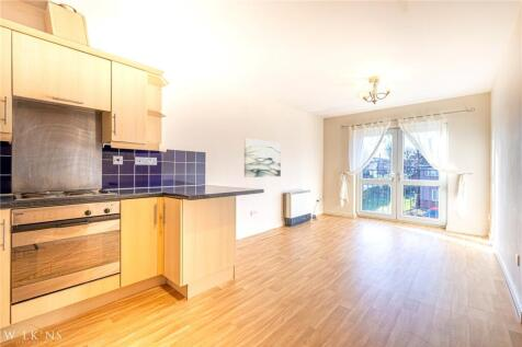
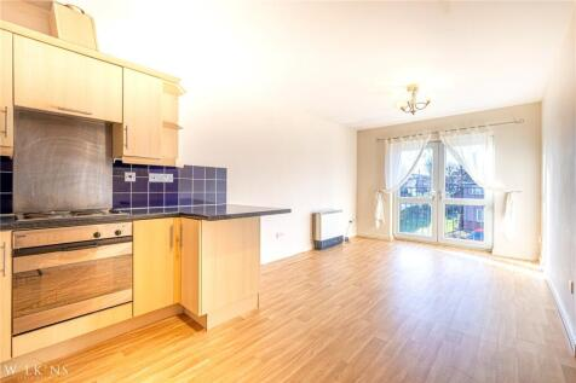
- wall art (263, 159)
